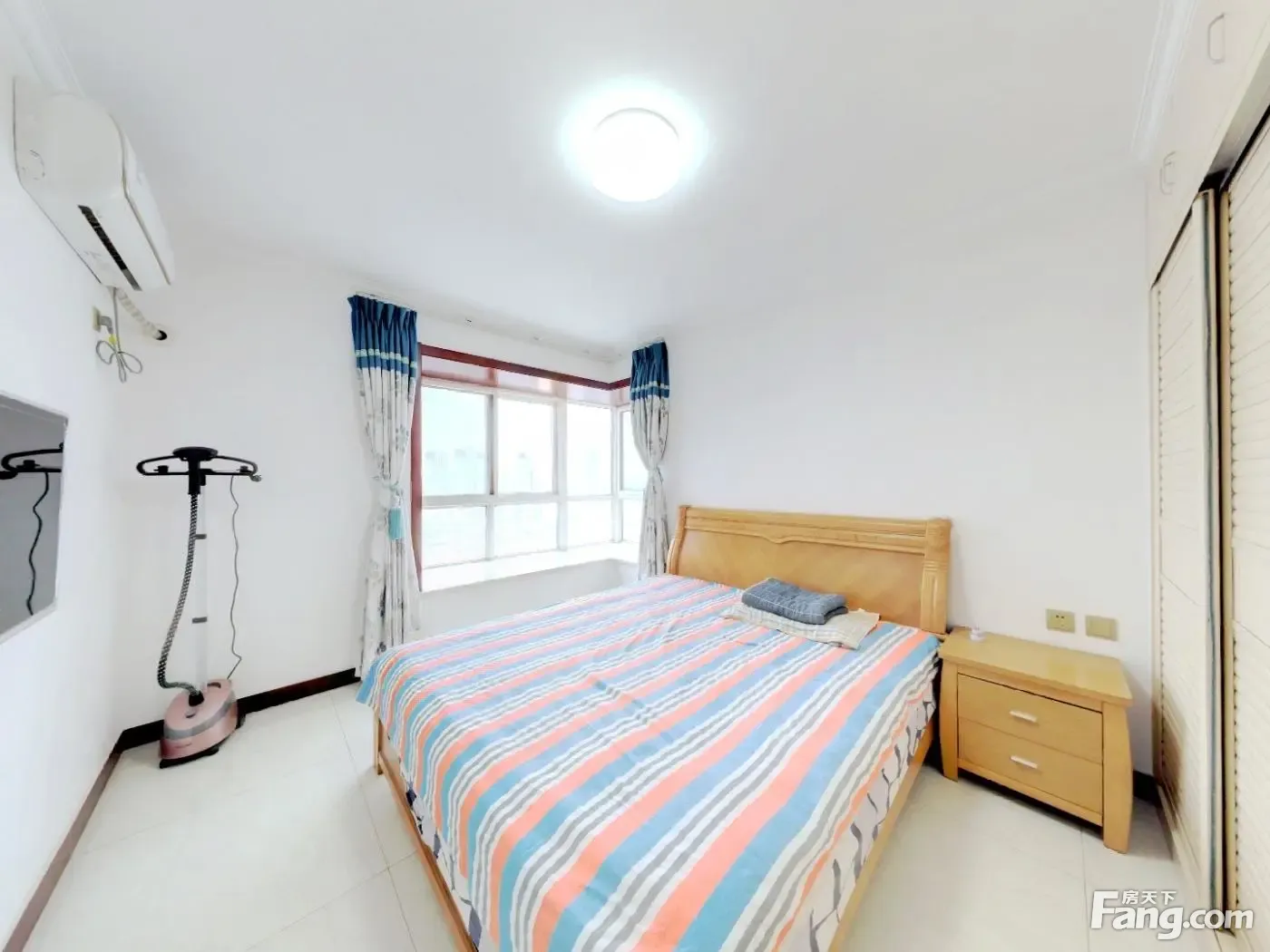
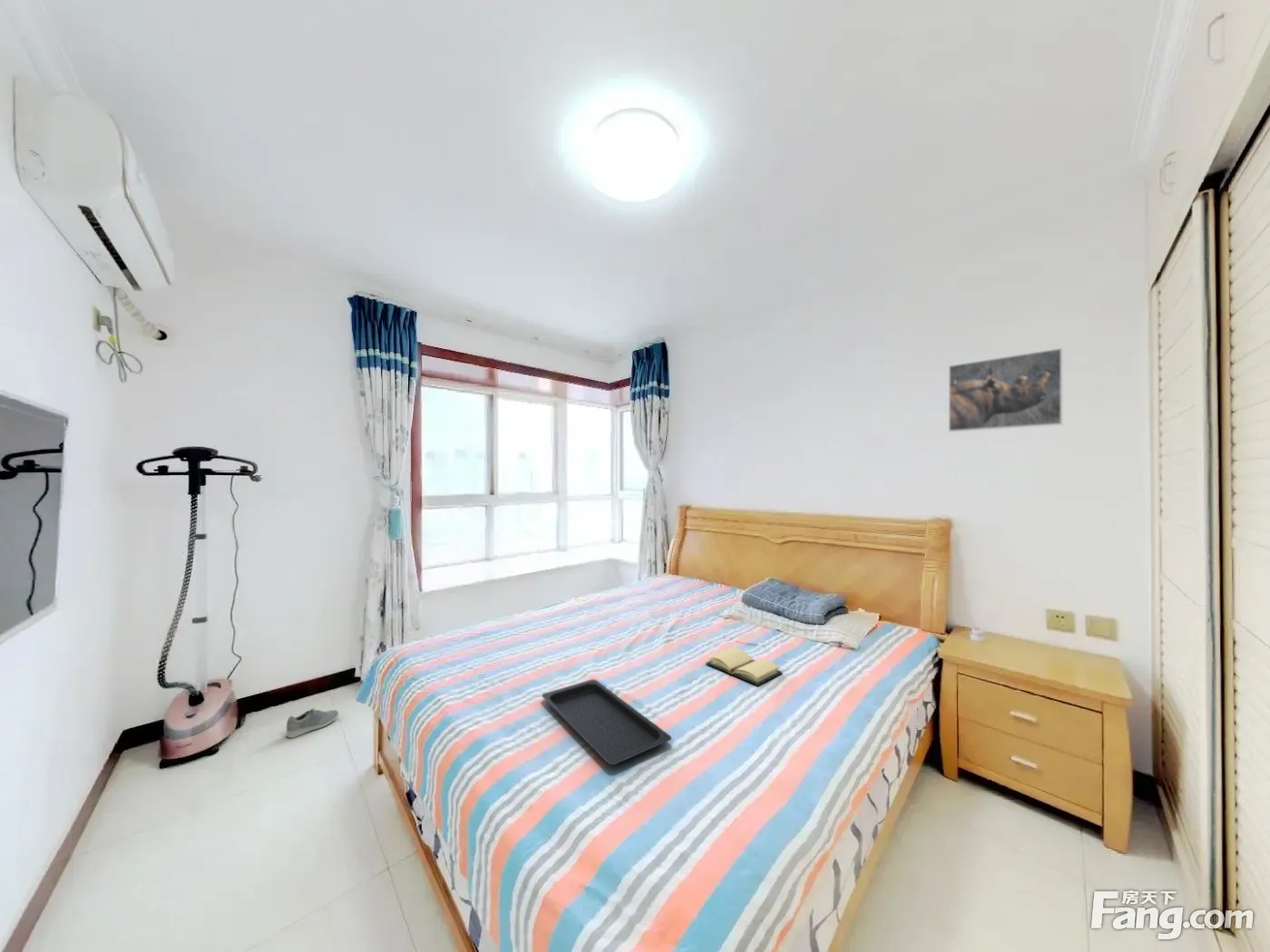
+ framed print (1001, 393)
+ serving tray (601, 718)
+ book (742, 664)
+ shoe (313, 715)
